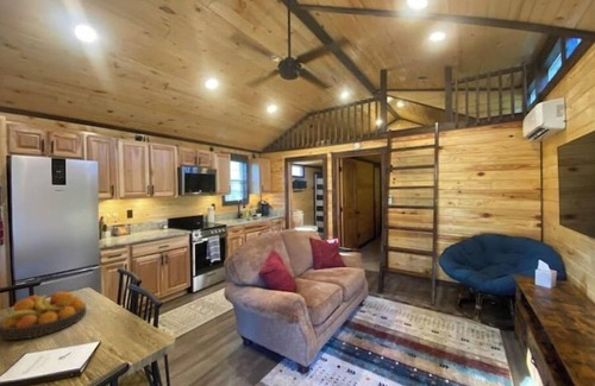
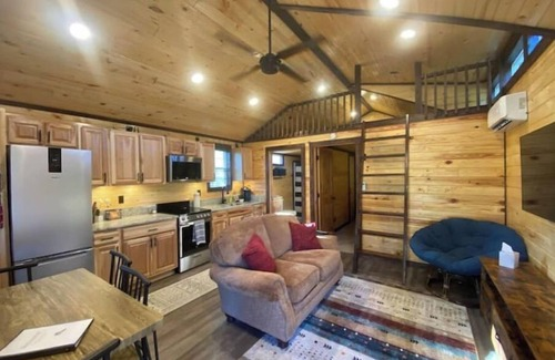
- fruit bowl (45, 308)
